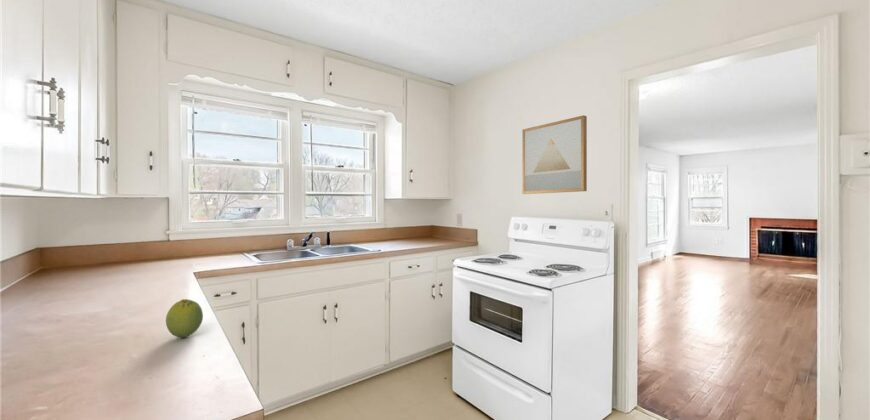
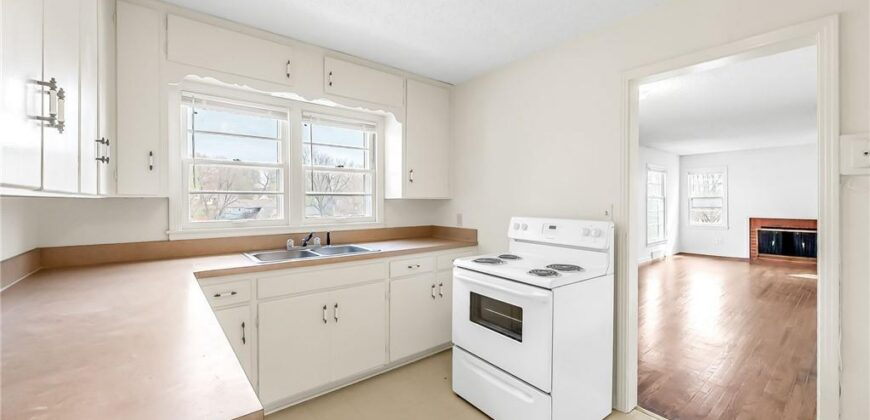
- wall art (552, 157)
- fruit (184, 317)
